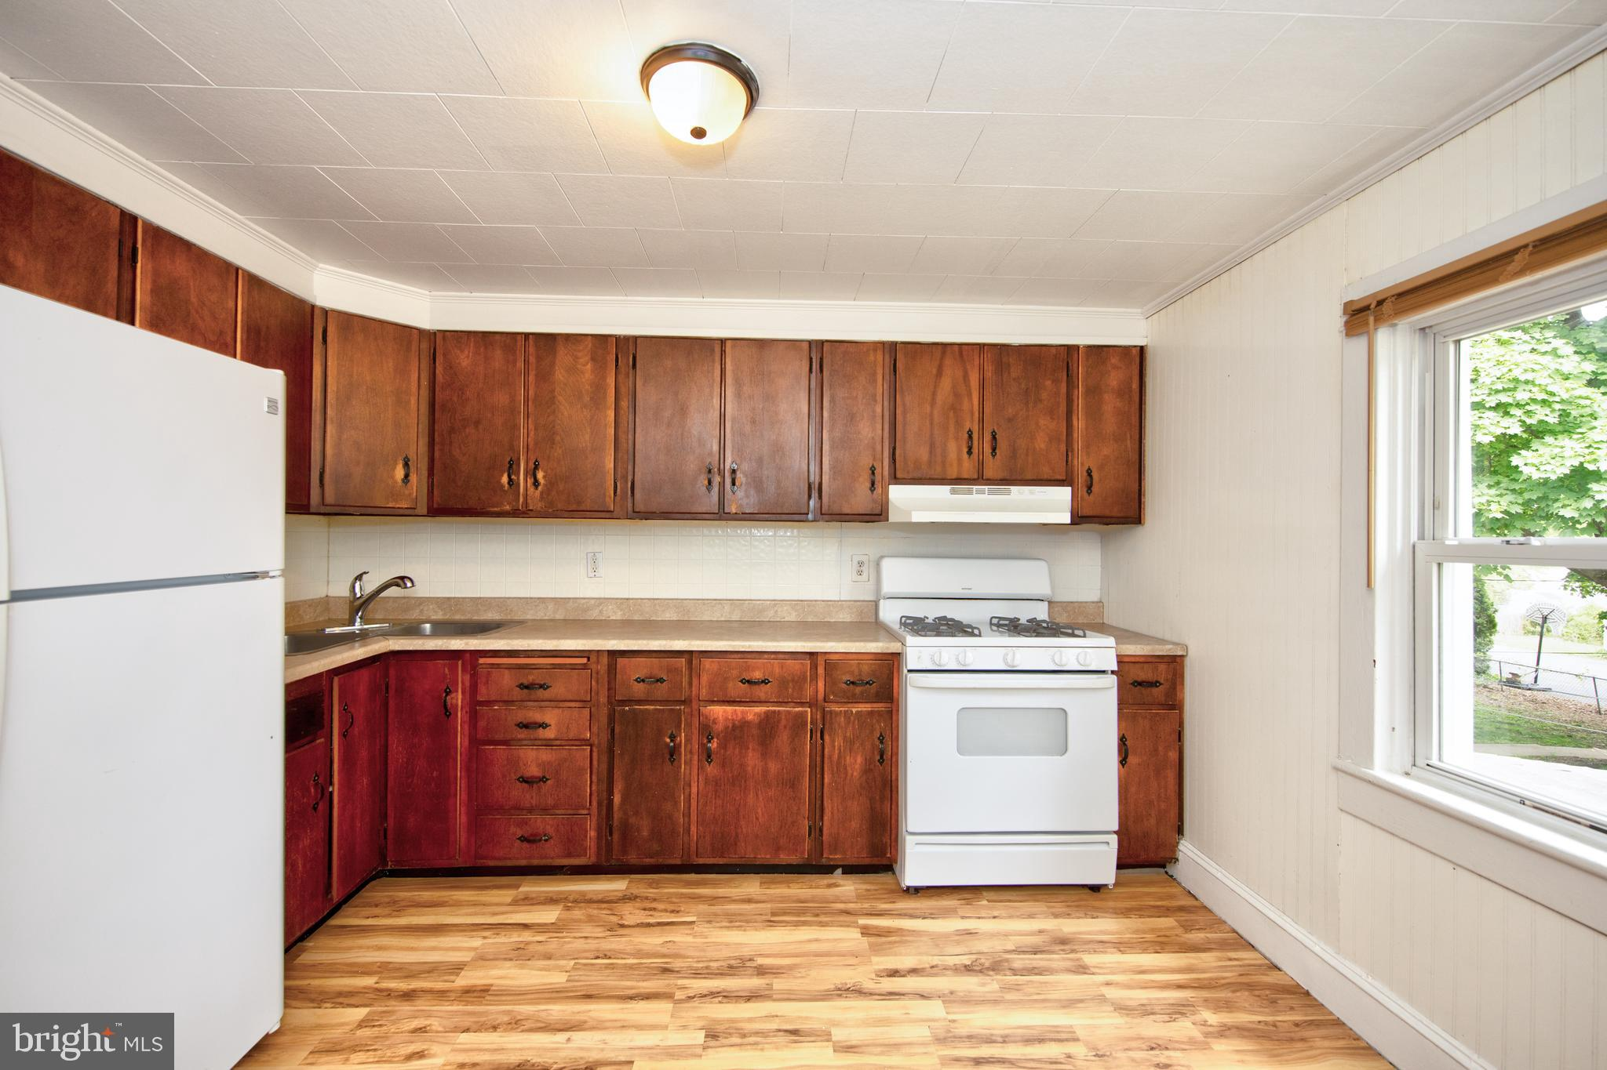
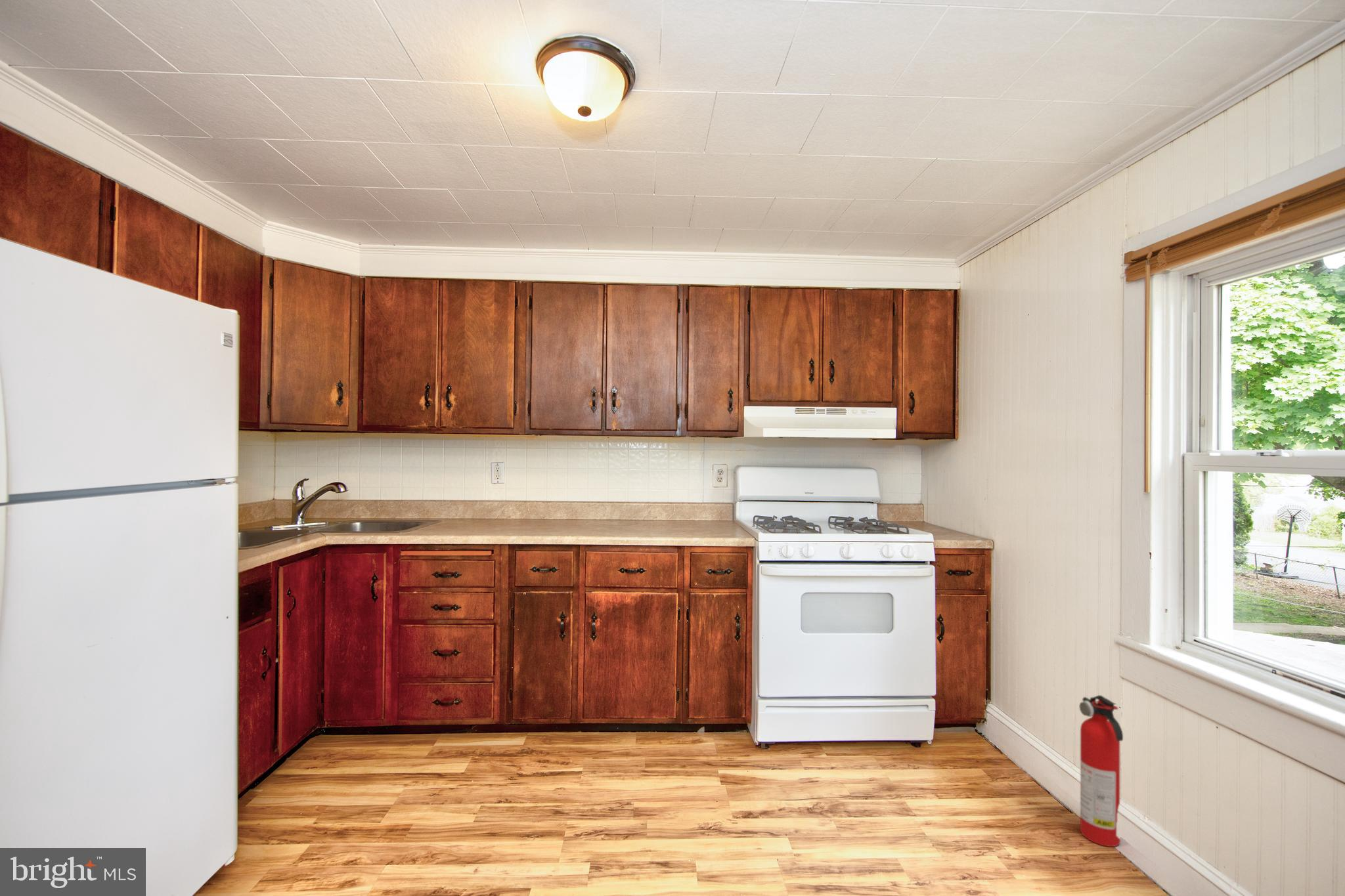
+ fire extinguisher (1101, 767)
